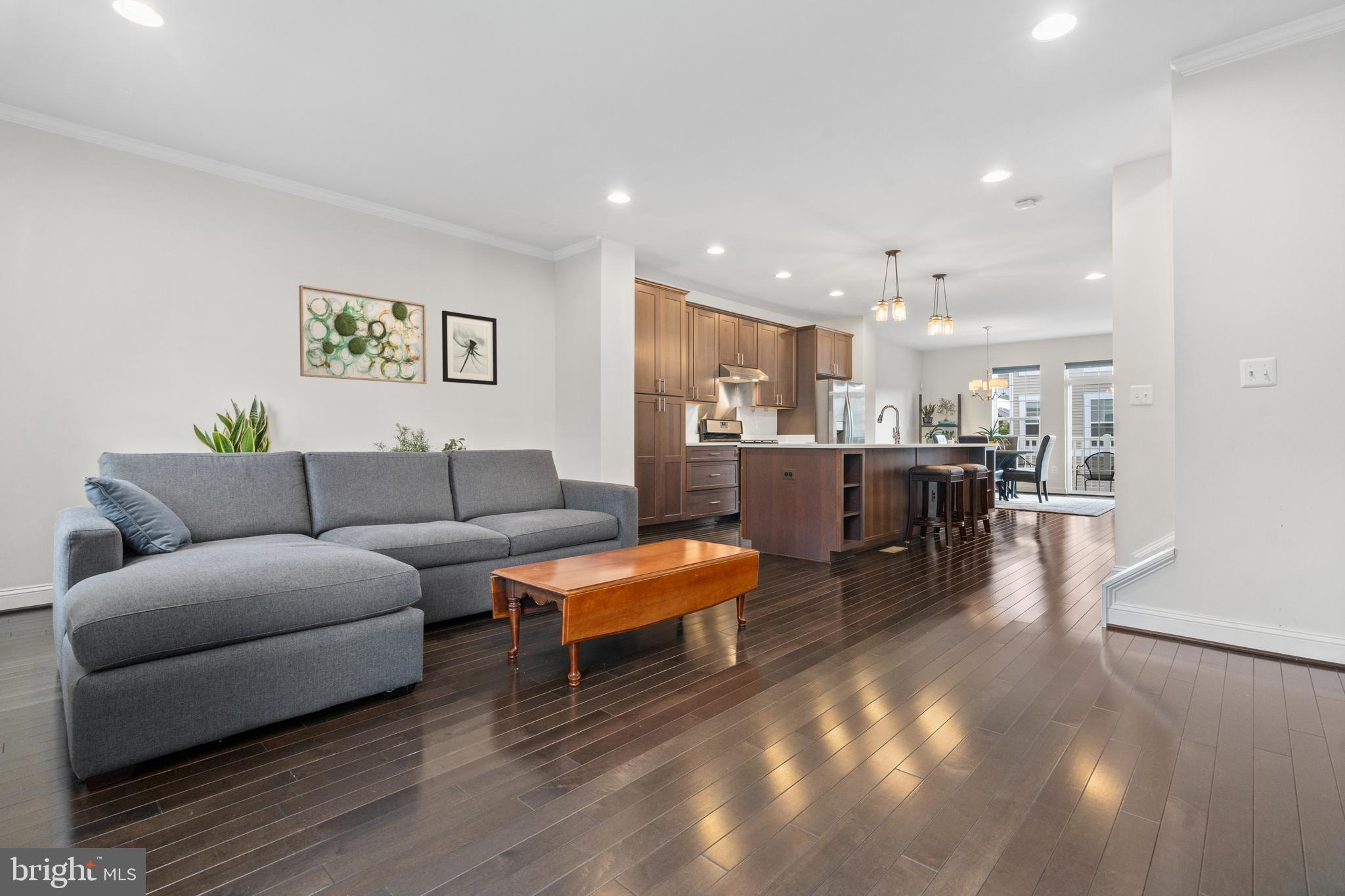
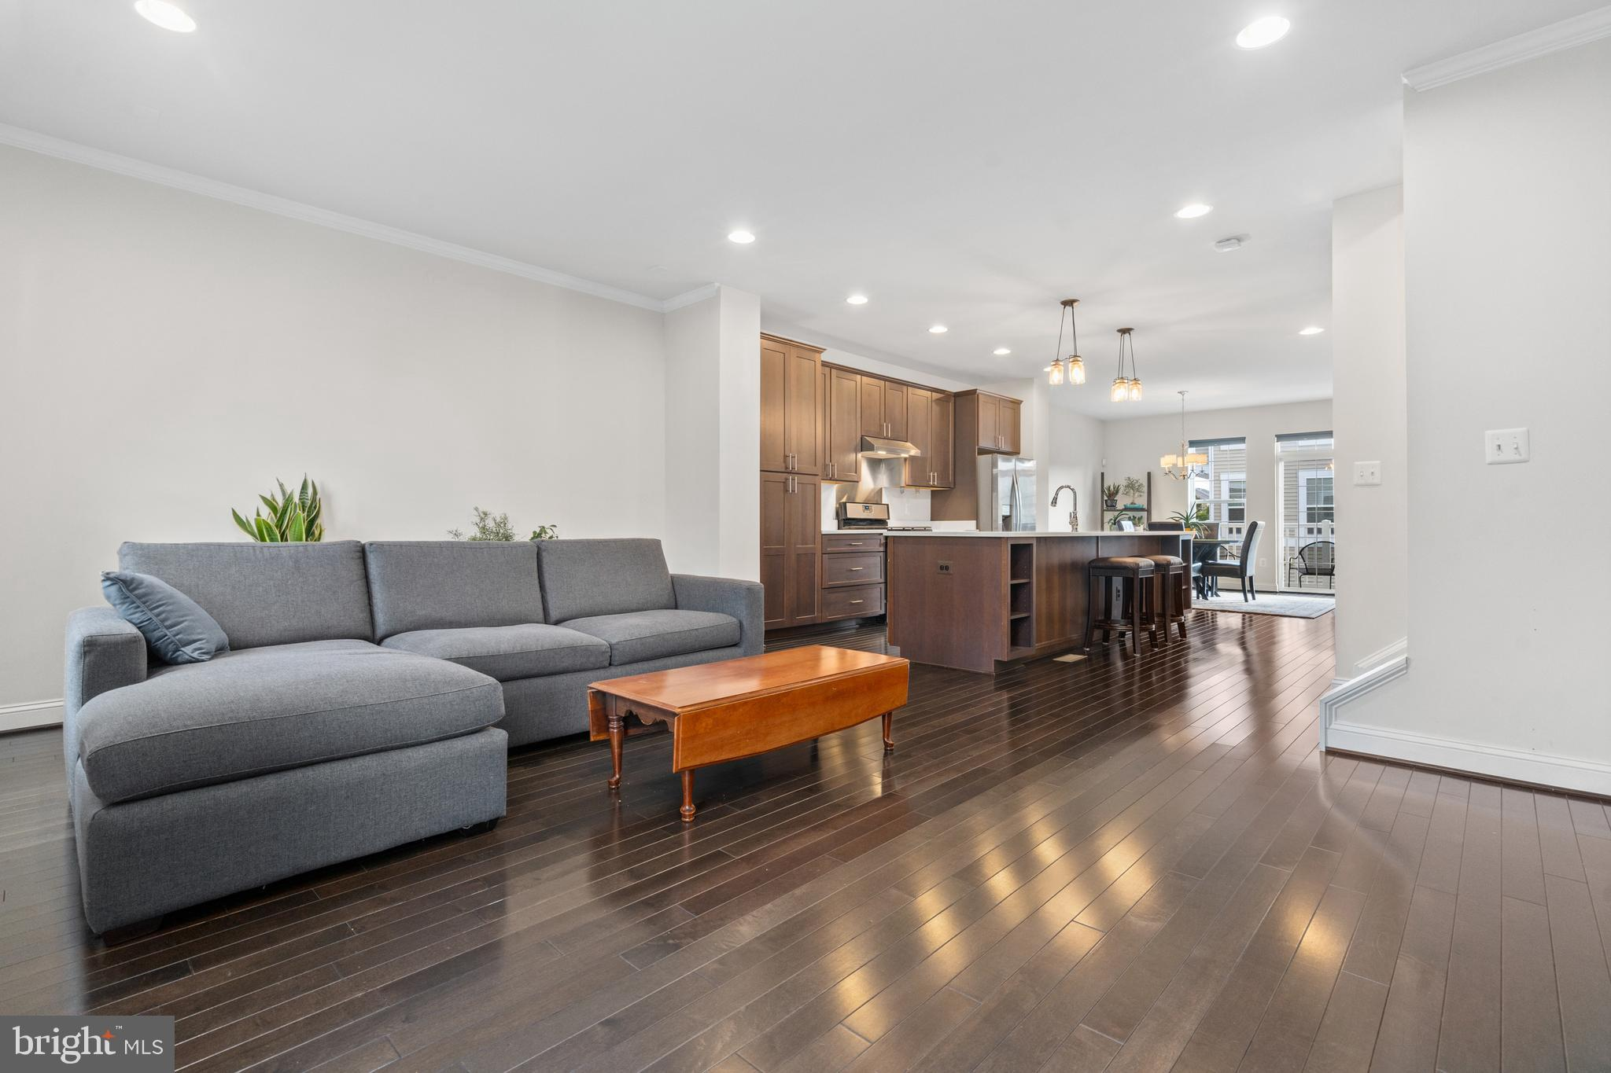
- wall art (470, 349)
- wall art (367, 337)
